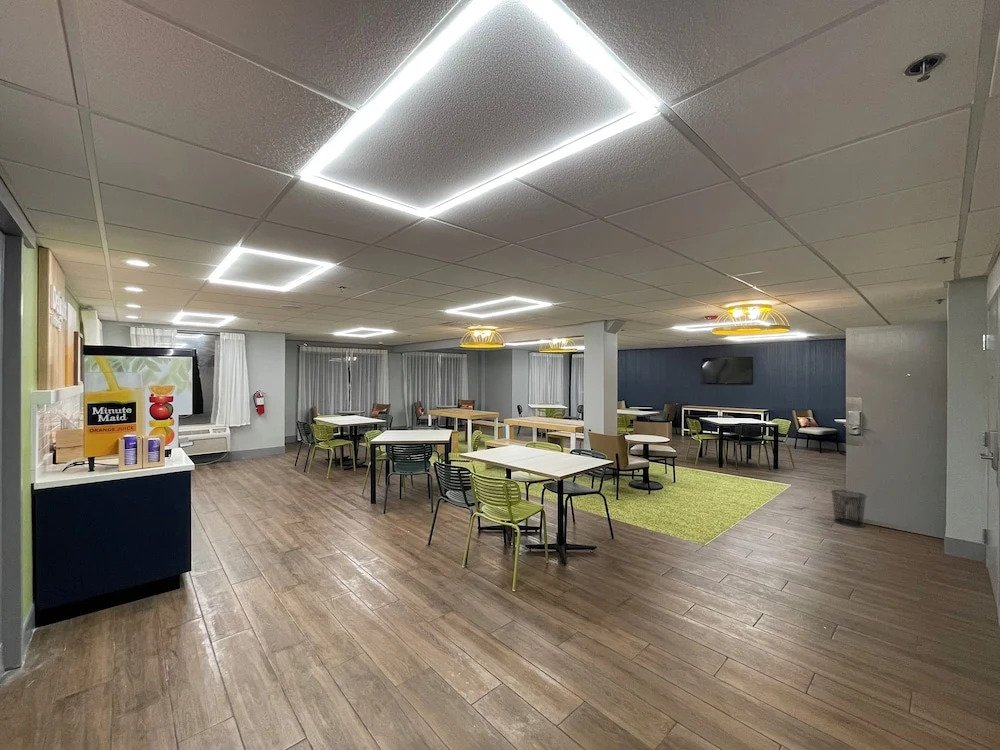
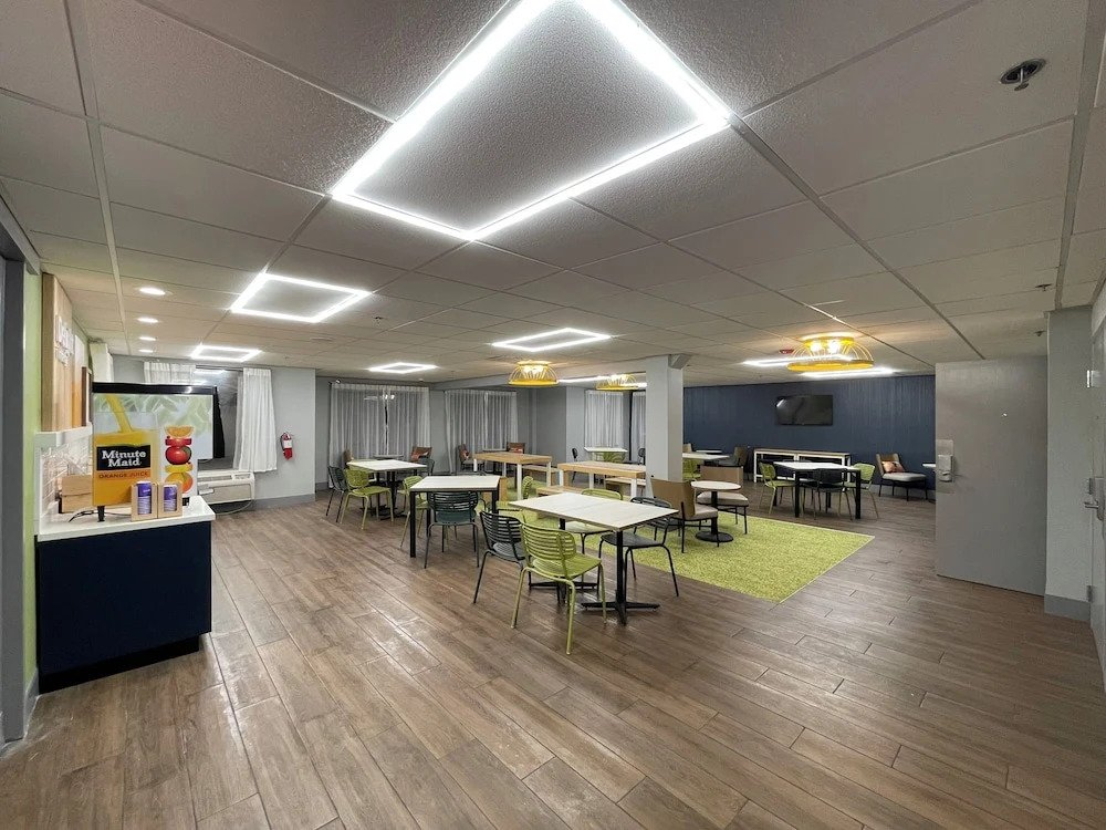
- waste bin (848, 508)
